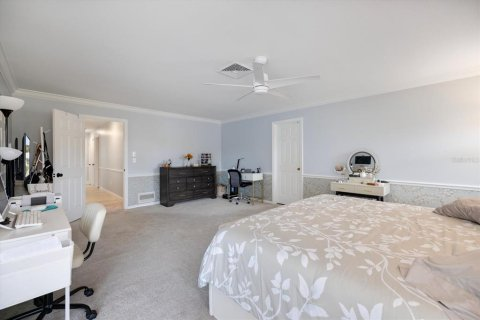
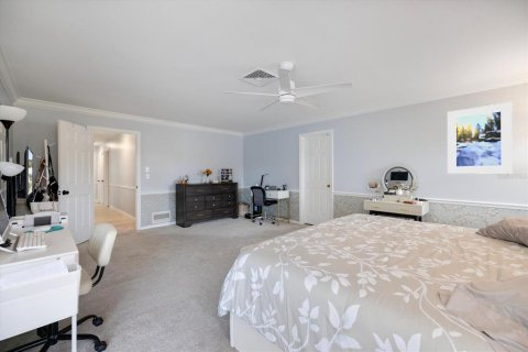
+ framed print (477, 140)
